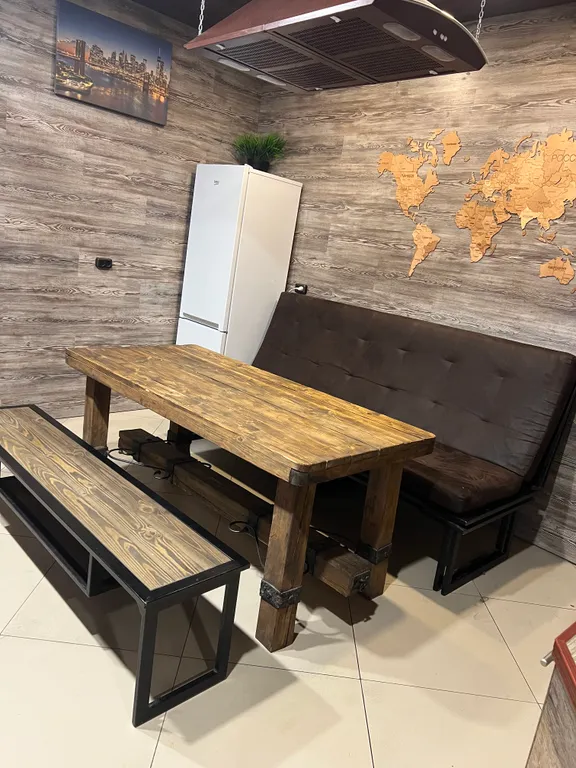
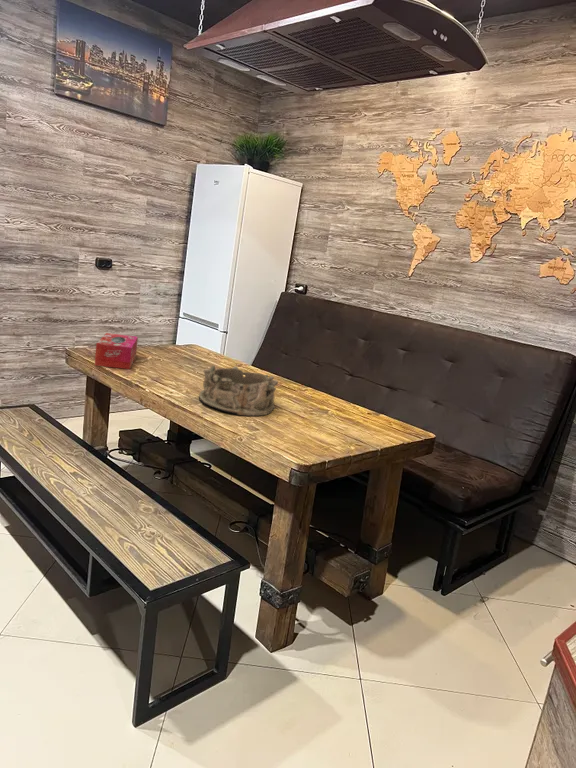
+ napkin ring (238, 387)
+ tissue box (117, 350)
